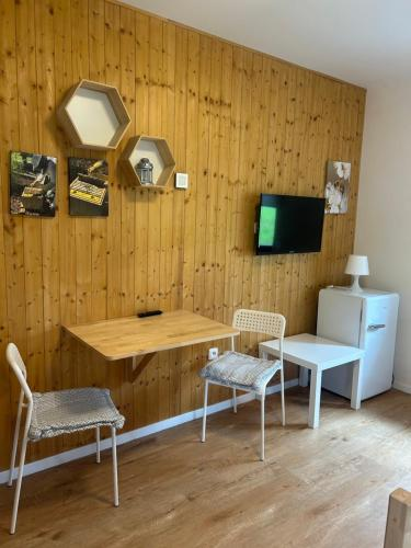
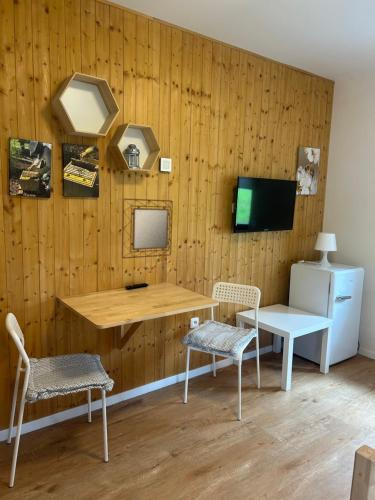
+ home mirror (149, 228)
